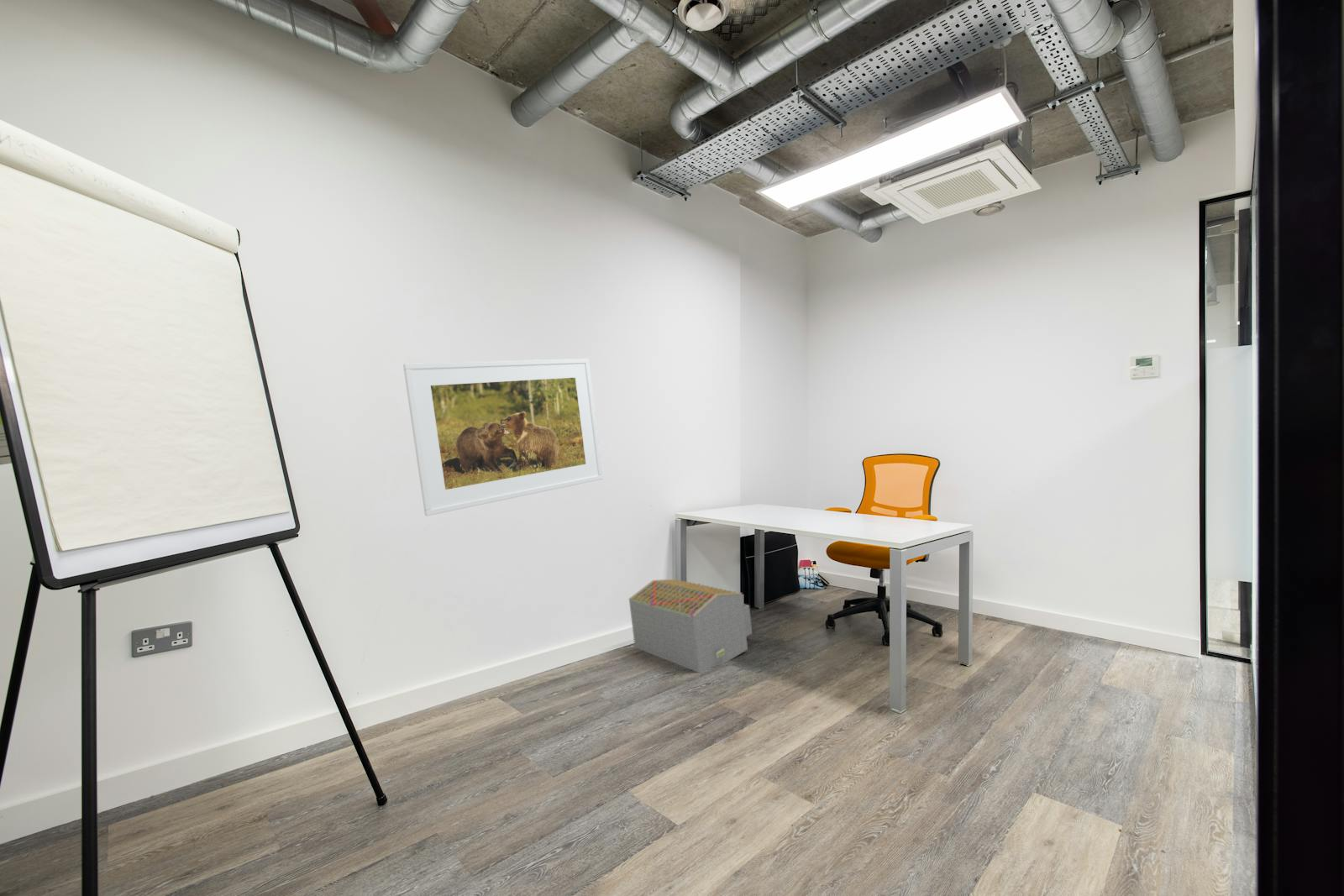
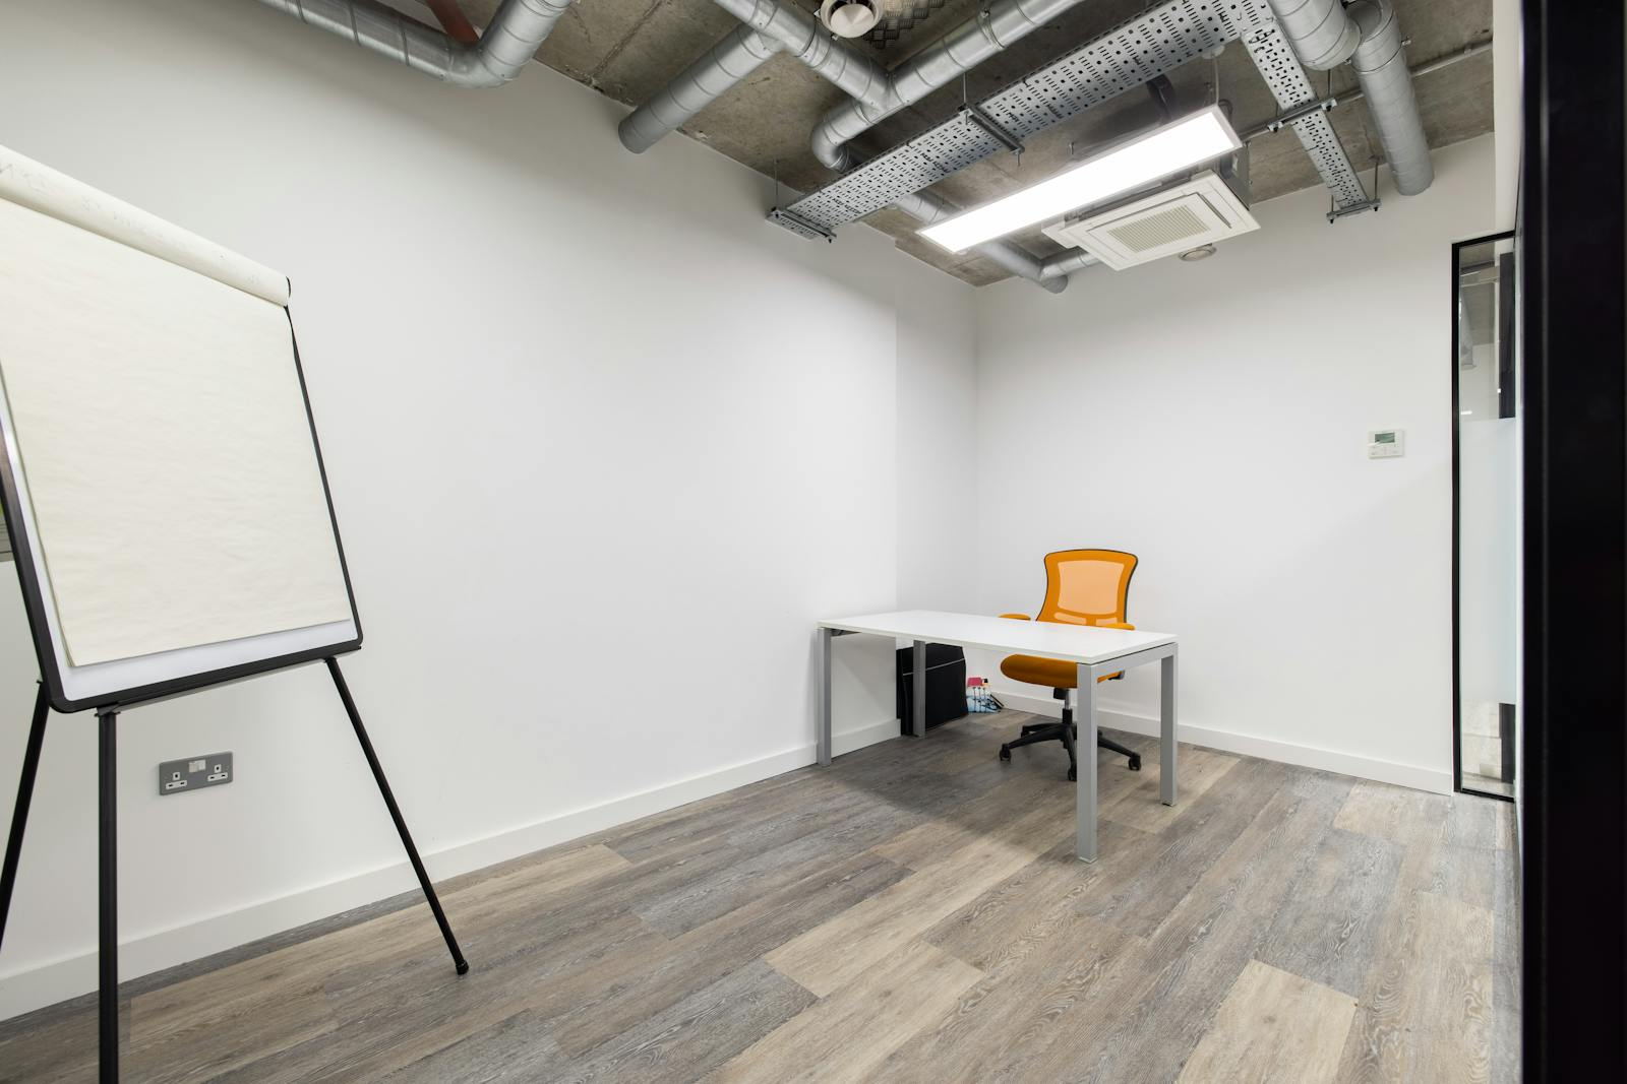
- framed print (515, 428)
- architectural model (699, 614)
